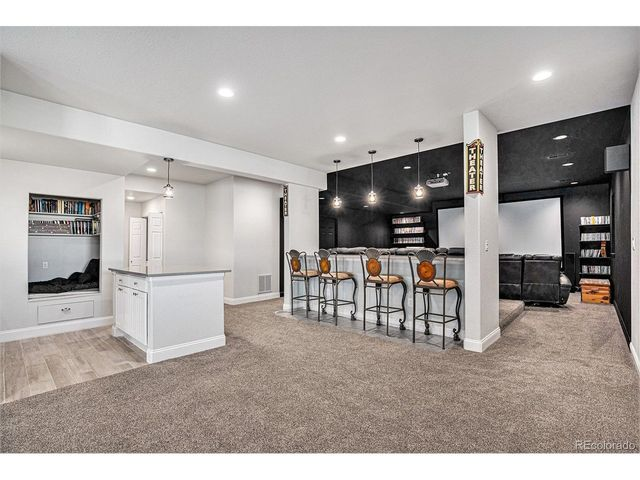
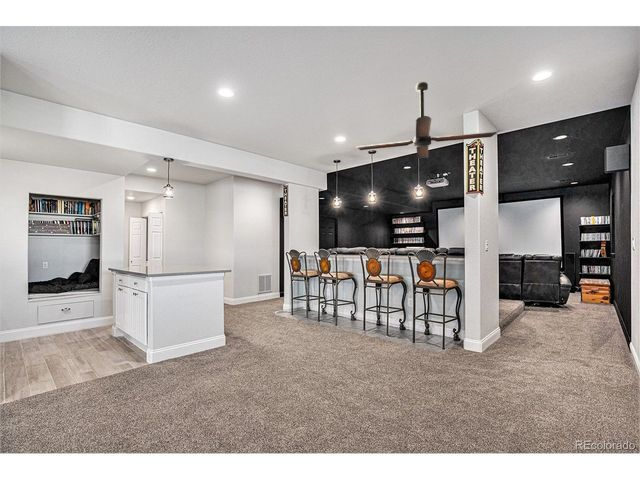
+ ceiling fan (421, 115)
